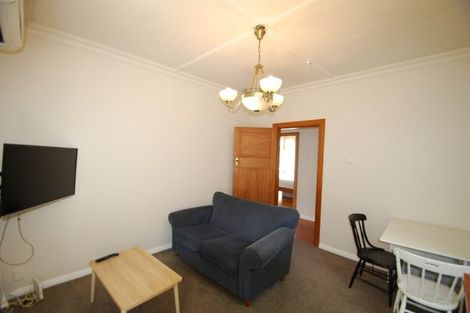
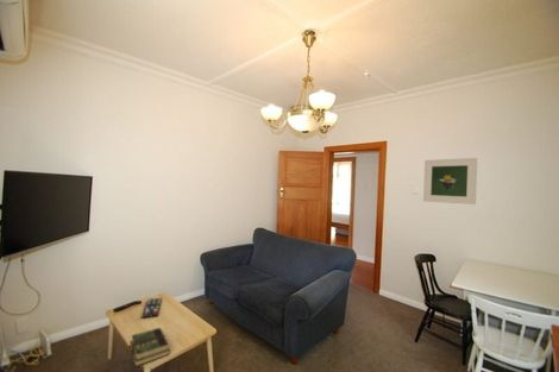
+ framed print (448, 181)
+ remote control (152, 307)
+ book (149, 343)
